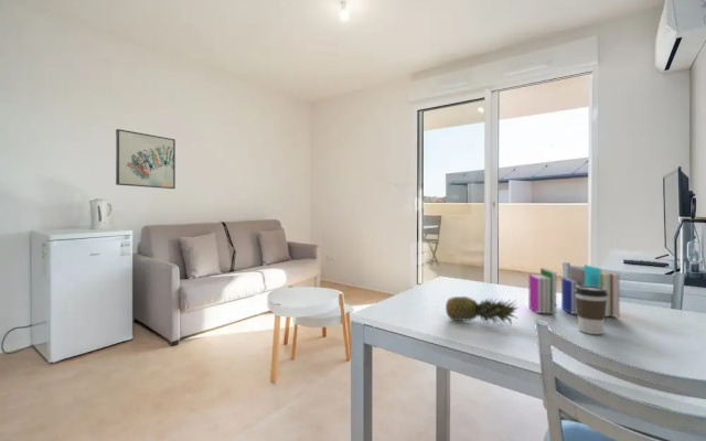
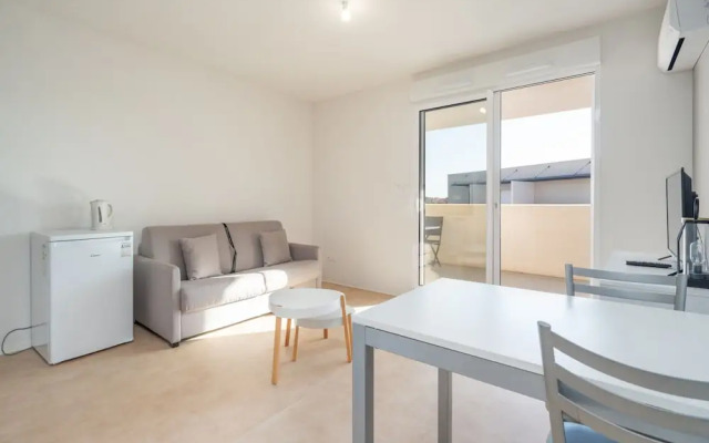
- coffee cup (590, 309)
- wall art (147, 160)
- fruit (481, 309)
- book (570, 289)
